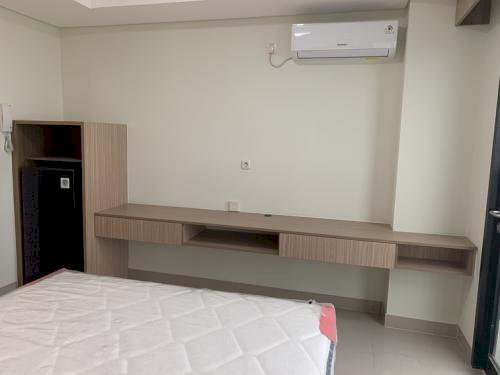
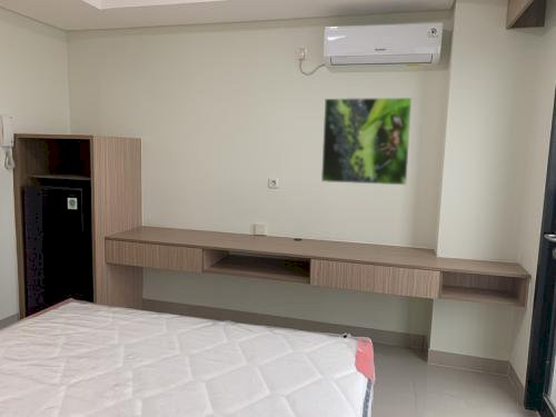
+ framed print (365, 141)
